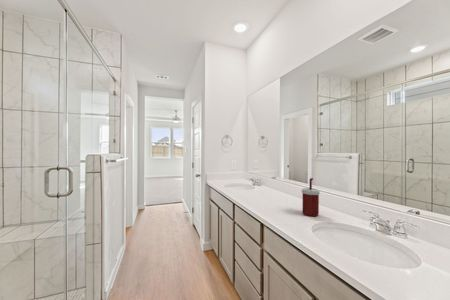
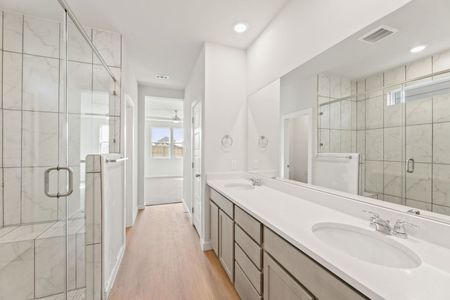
- soap dispenser (310, 196)
